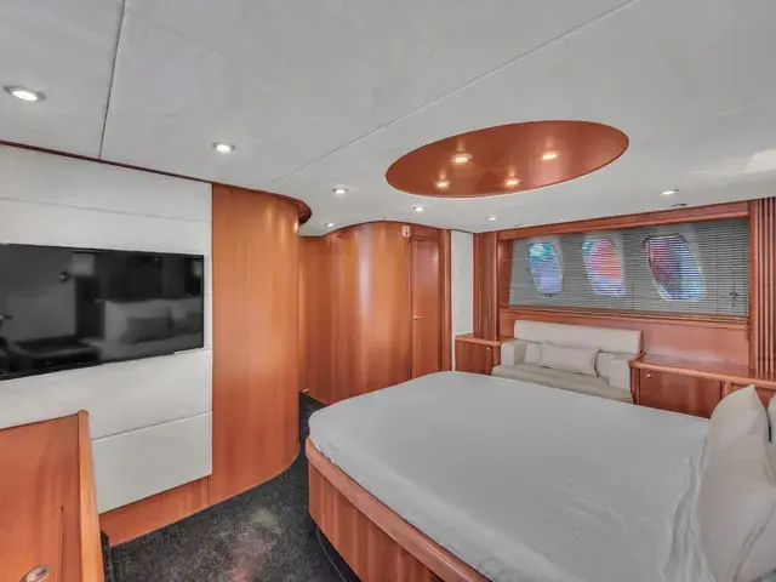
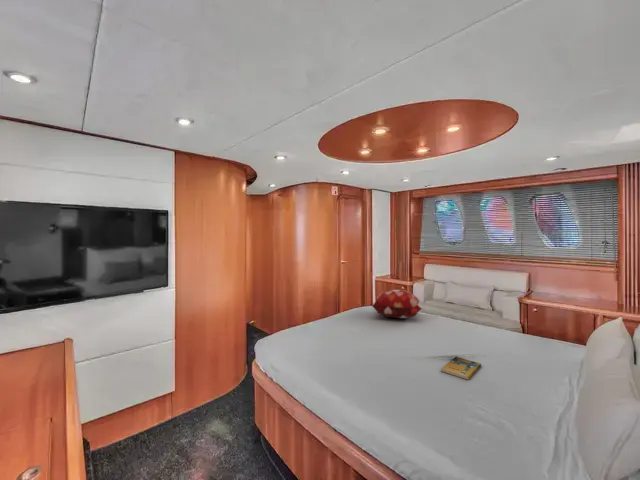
+ decorative pillow (397, 303)
+ booklet (461, 367)
